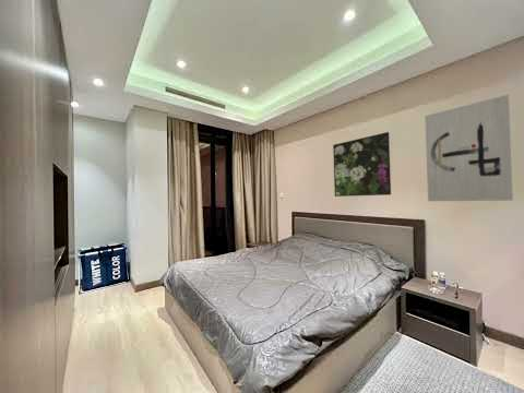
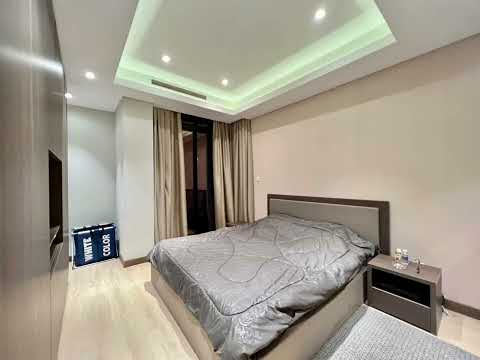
- wall art (464, 153)
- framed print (359, 167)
